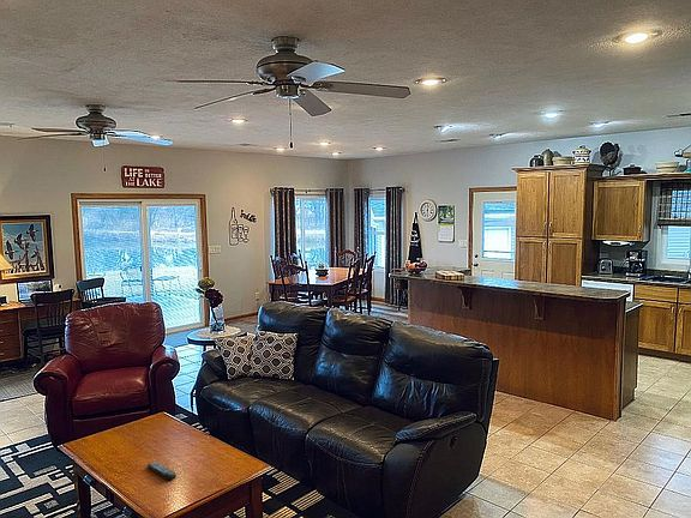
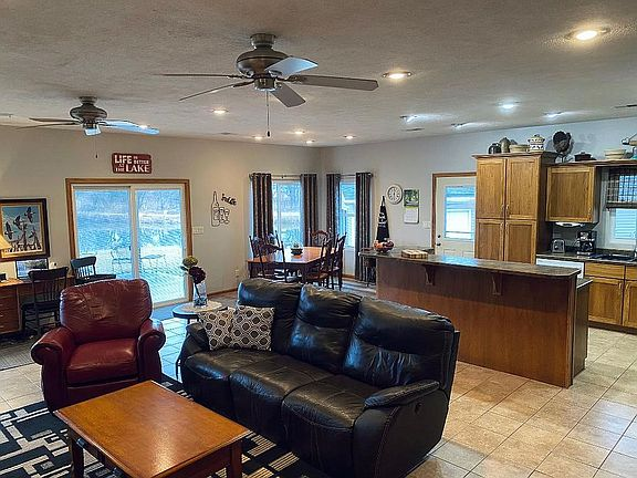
- remote control (161, 470)
